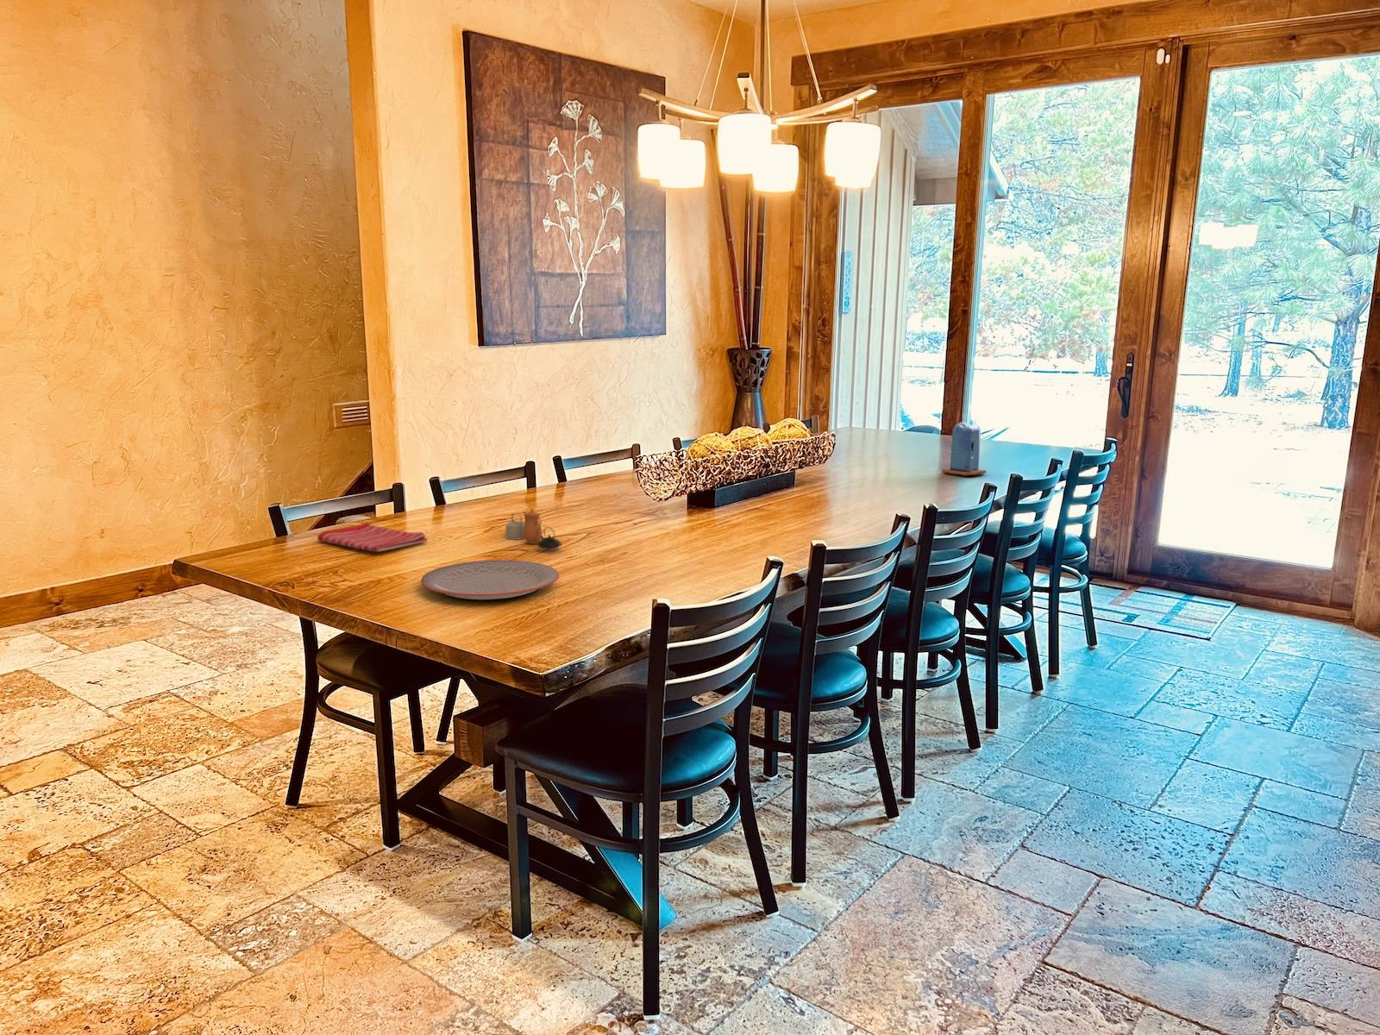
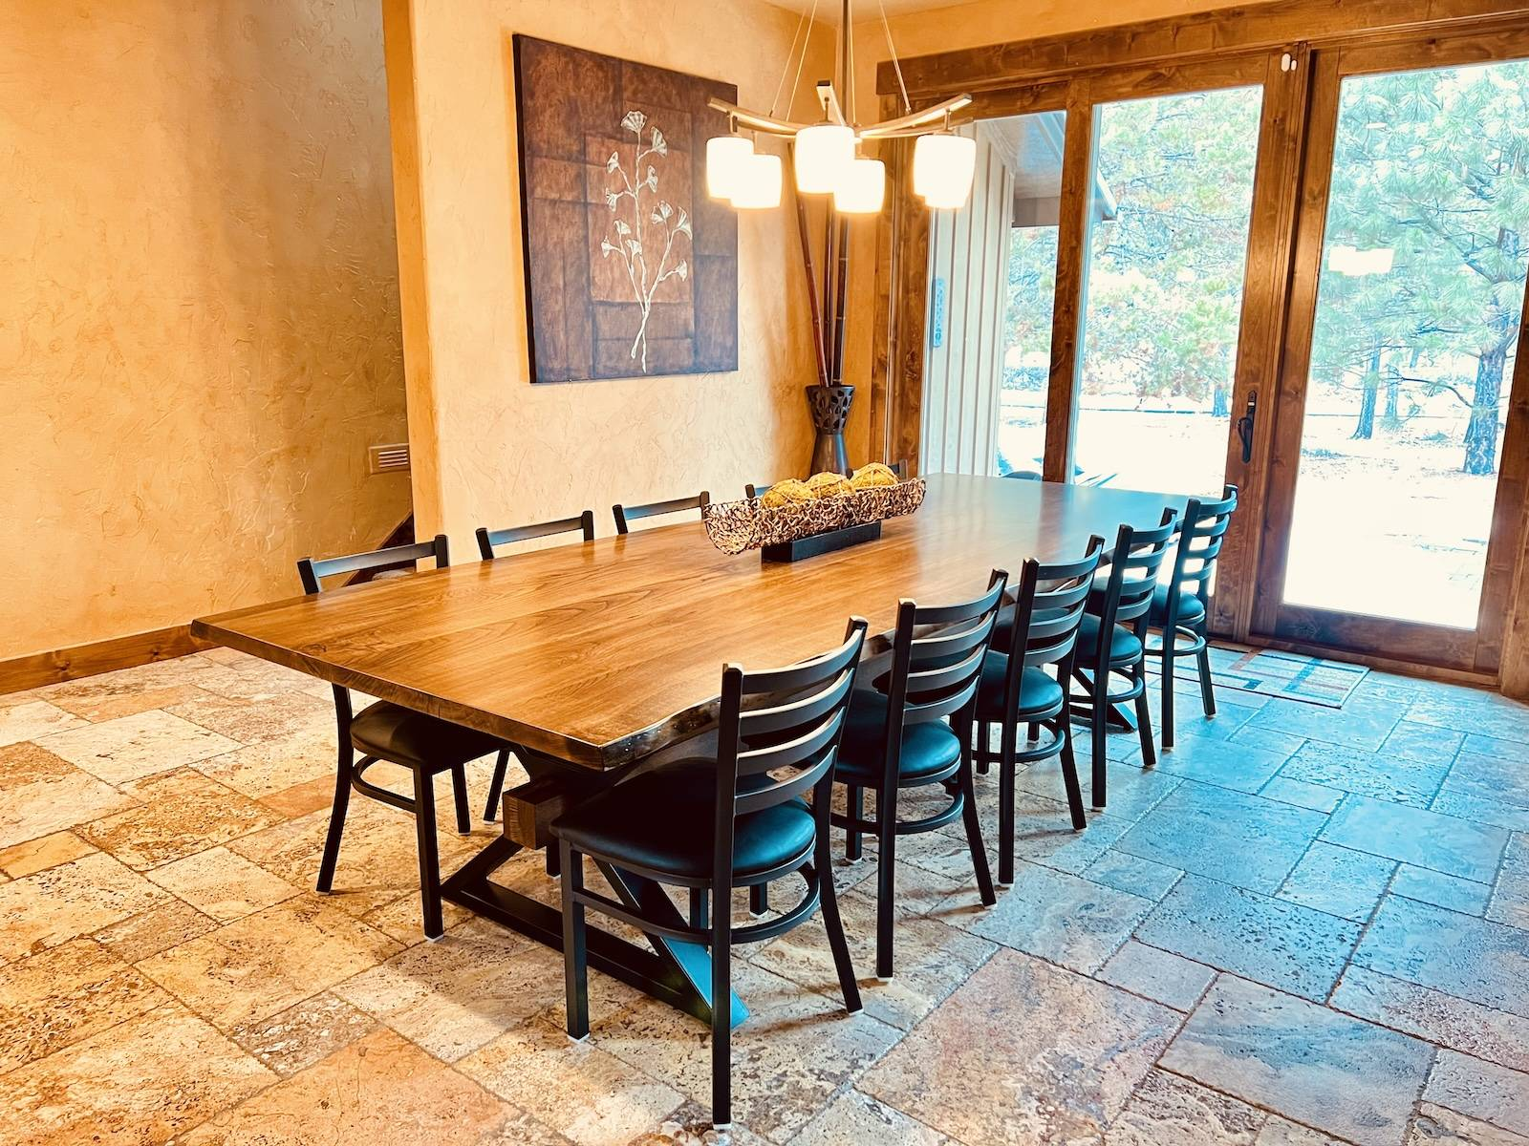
- dish towel (372, 536)
- teapot (530, 524)
- plate (491, 581)
- candle (965, 446)
